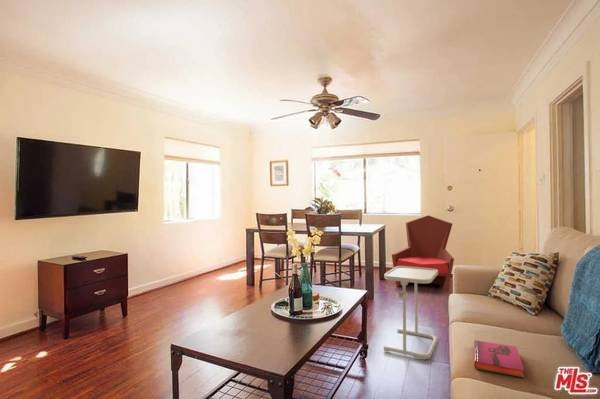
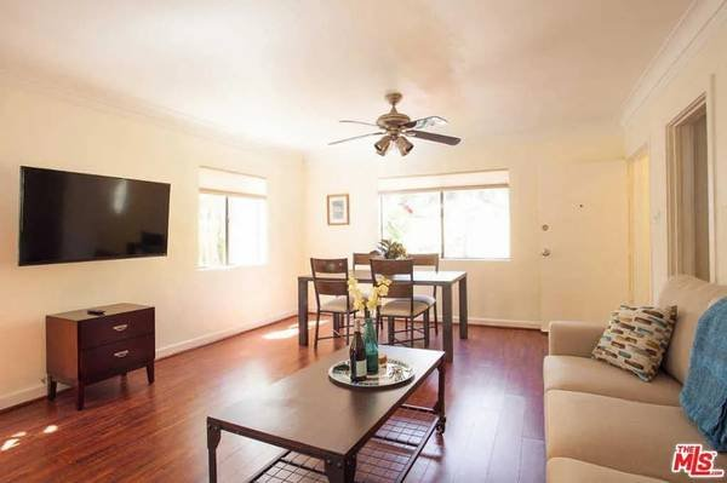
- hardback book (496, 356)
- armchair (425, 249)
- side table (415, 309)
